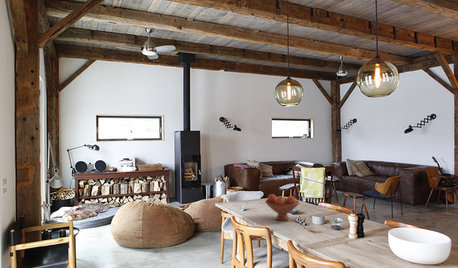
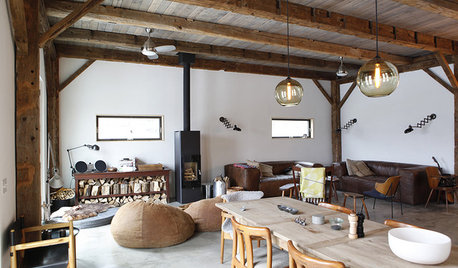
- fruit bowl (282, 206)
